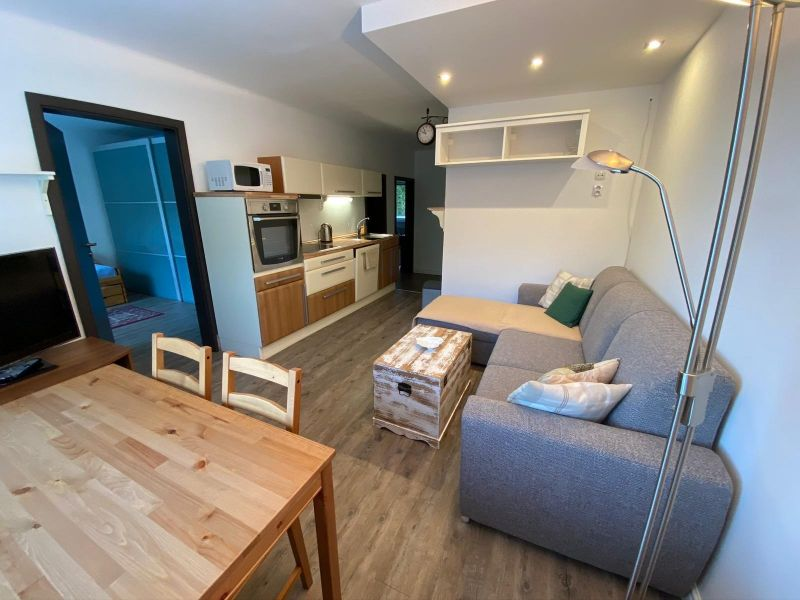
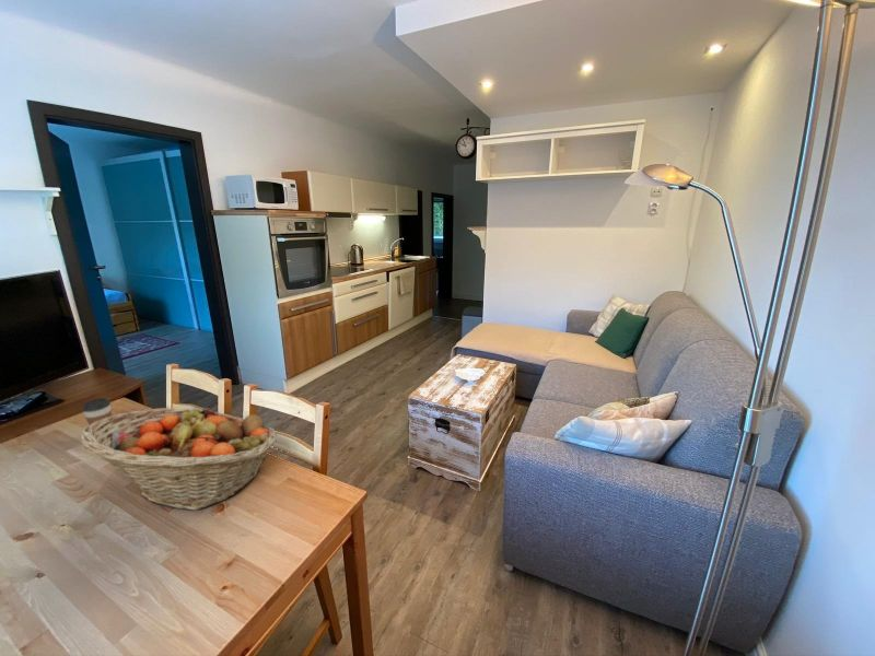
+ fruit basket (189, 444)
+ coffee cup (100, 418)
